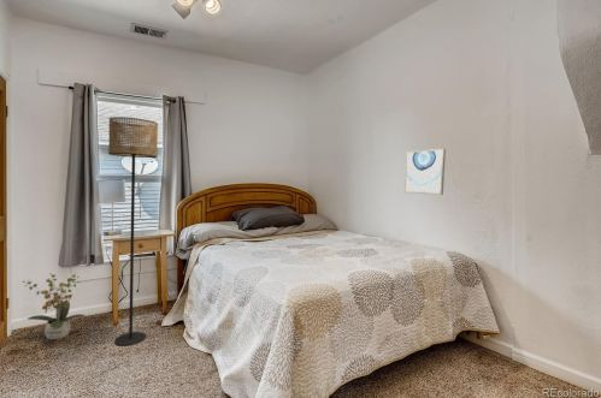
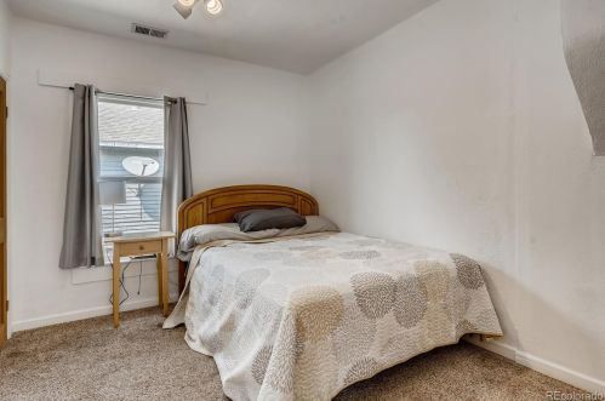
- potted plant (55, 305)
- wall art (423, 172)
- floor lamp (131, 231)
